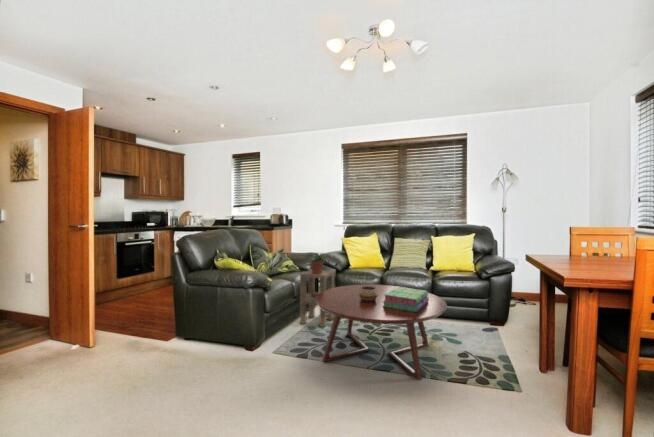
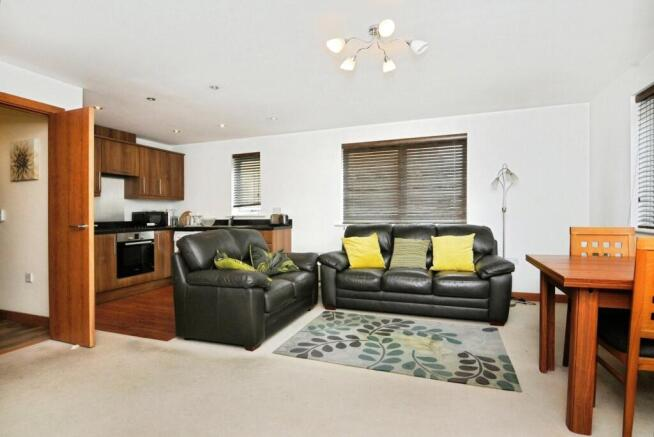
- coffee table (378, 323)
- decorative bowl (368, 293)
- potted plant (317, 263)
- side table (316, 295)
- stack of books (406, 298)
